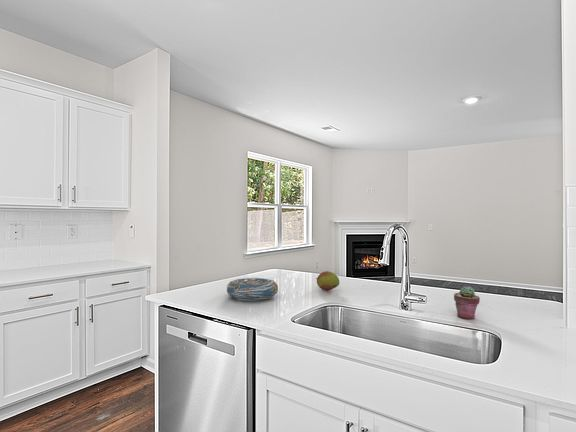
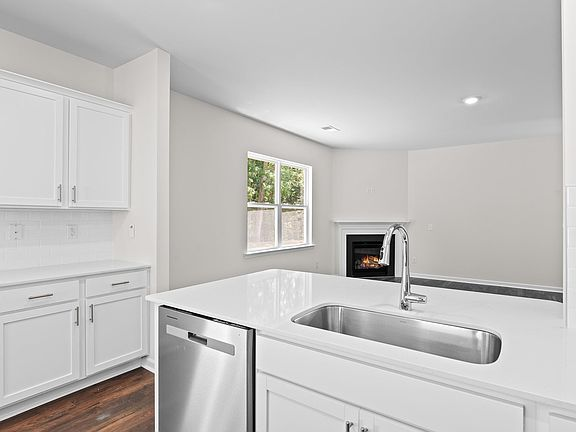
- decorative bowl (252, 288)
- fruit (327, 280)
- potted succulent (466, 301)
